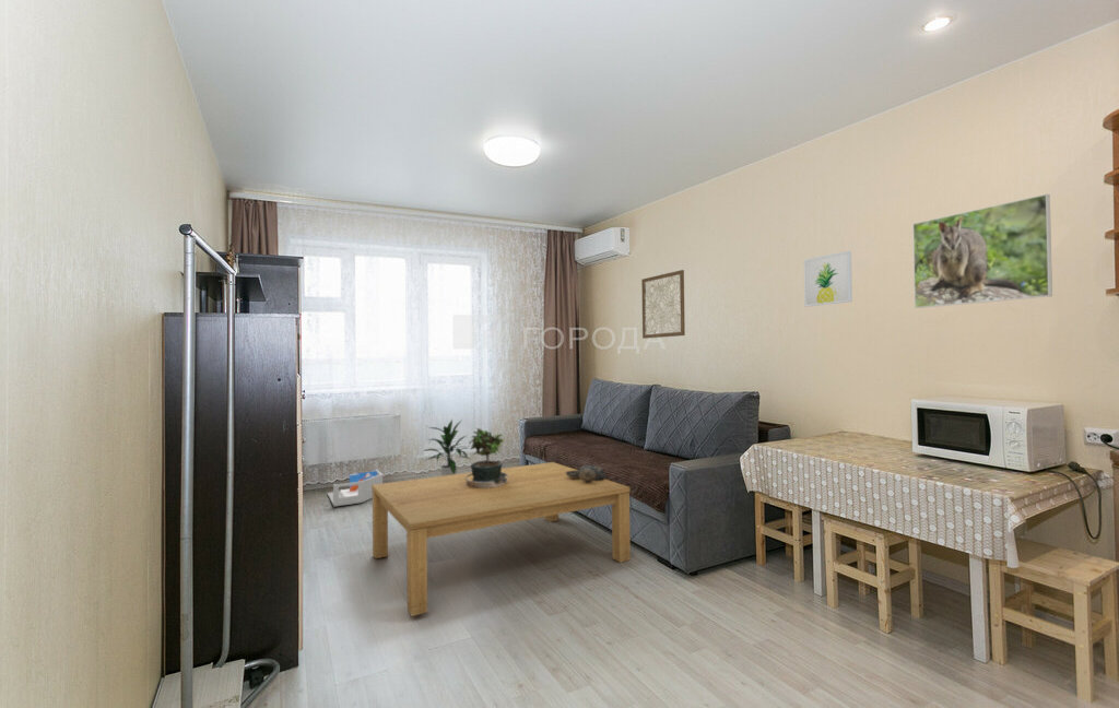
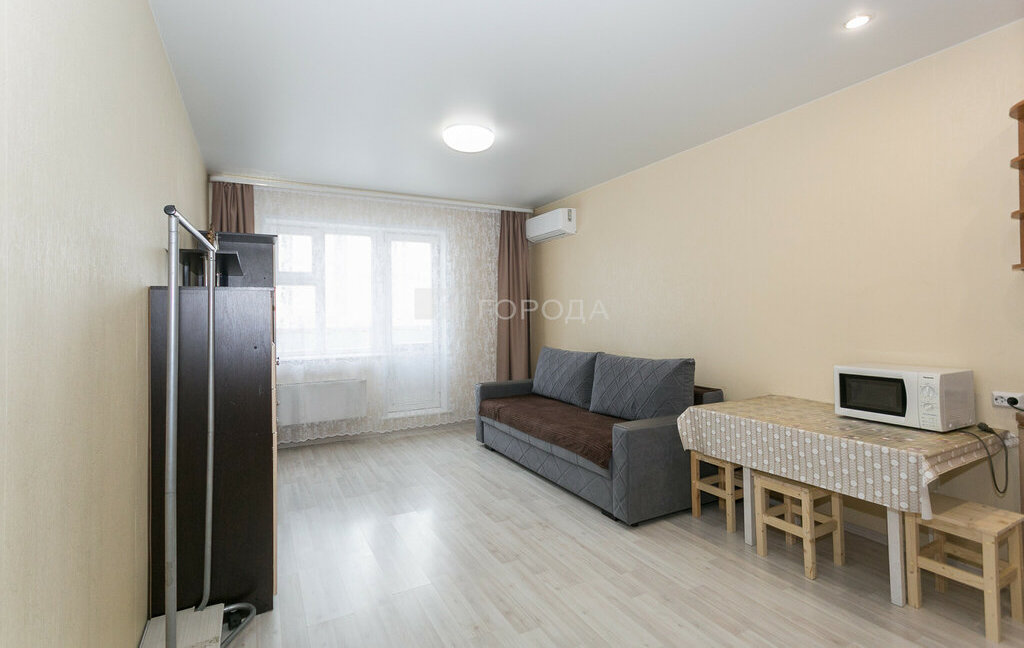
- wall art (663, 306)
- indoor plant (448, 451)
- decorative bowl (587, 470)
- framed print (976, 256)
- storage bin (356, 486)
- wall art (826, 280)
- coffee table (498, 521)
- potted plant (485, 453)
